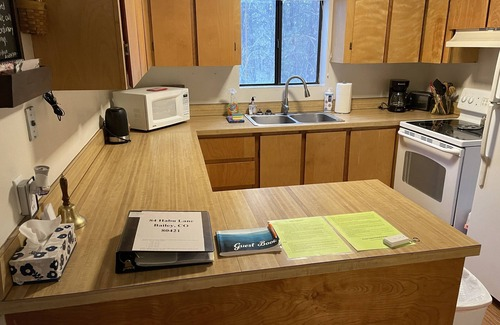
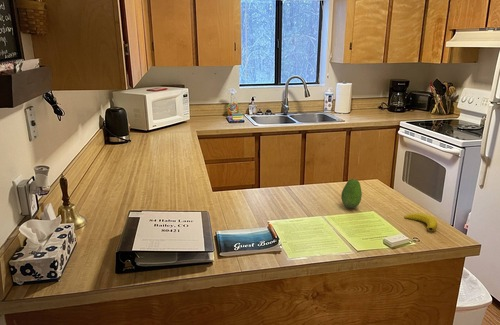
+ banana (423, 220)
+ fruit (351, 193)
